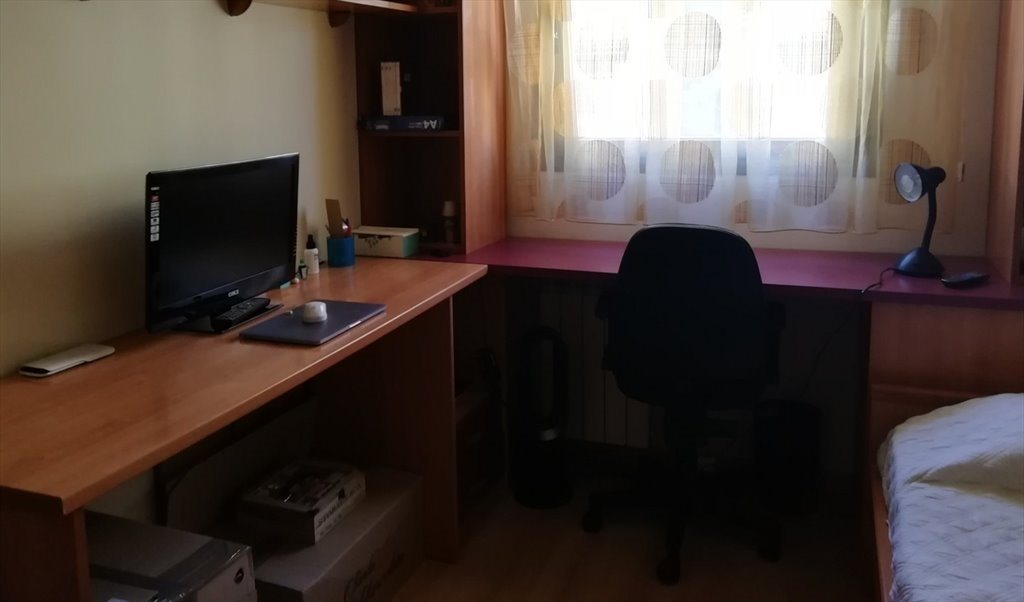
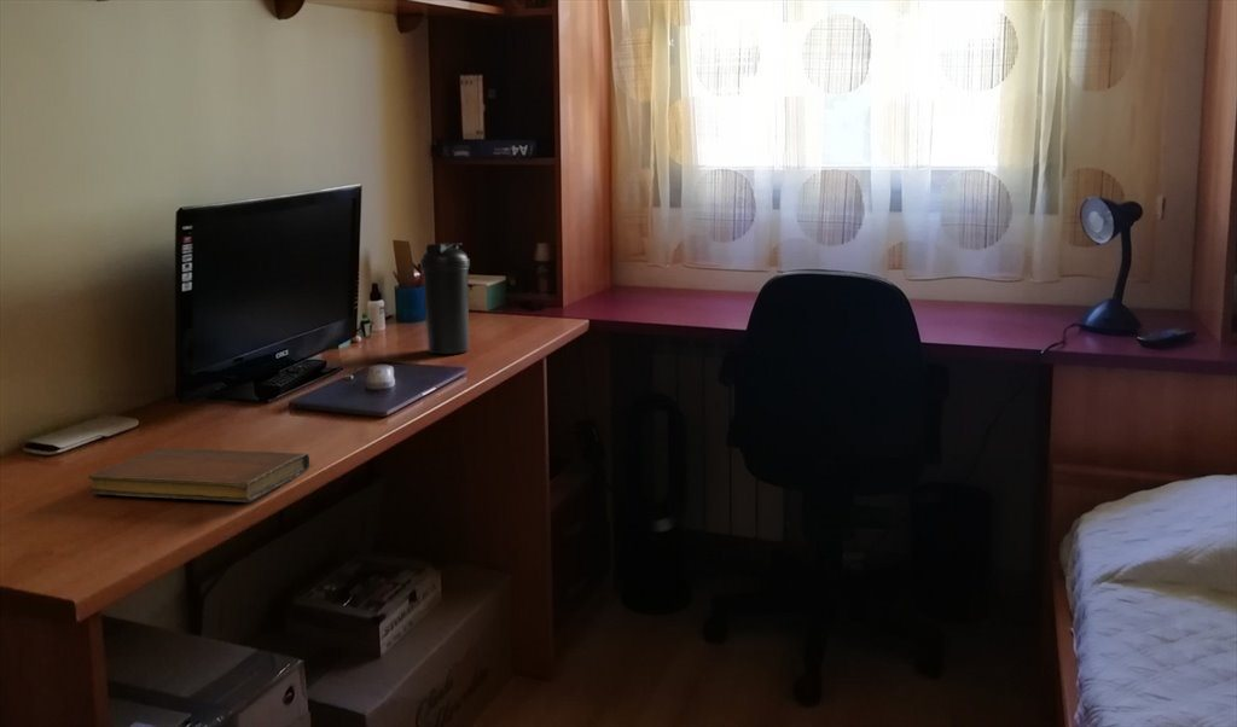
+ notebook (202, 471)
+ water bottle (446, 297)
